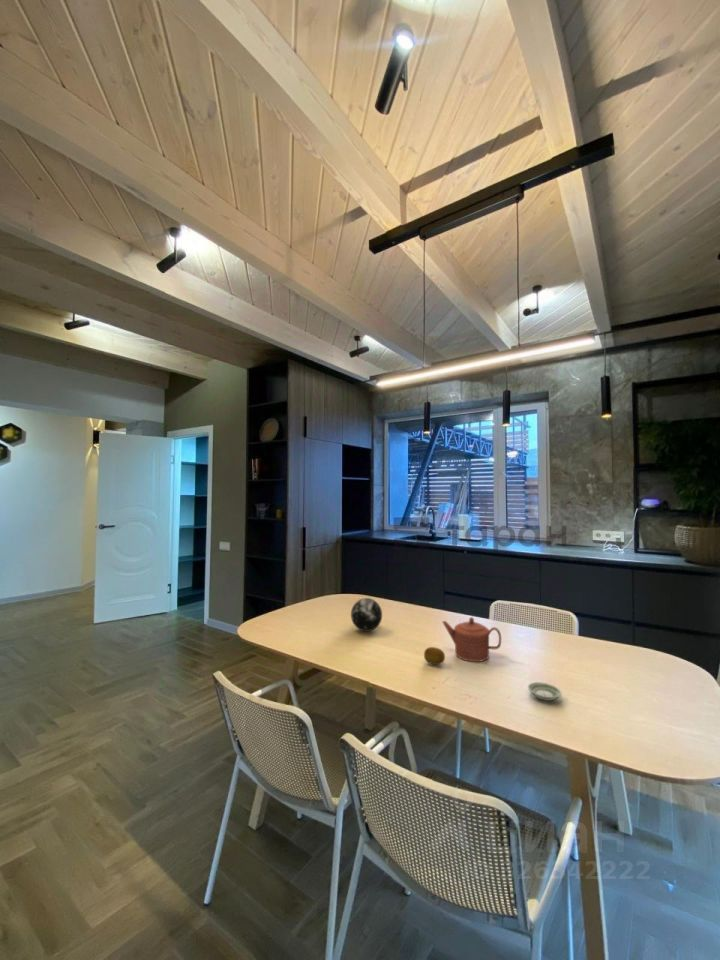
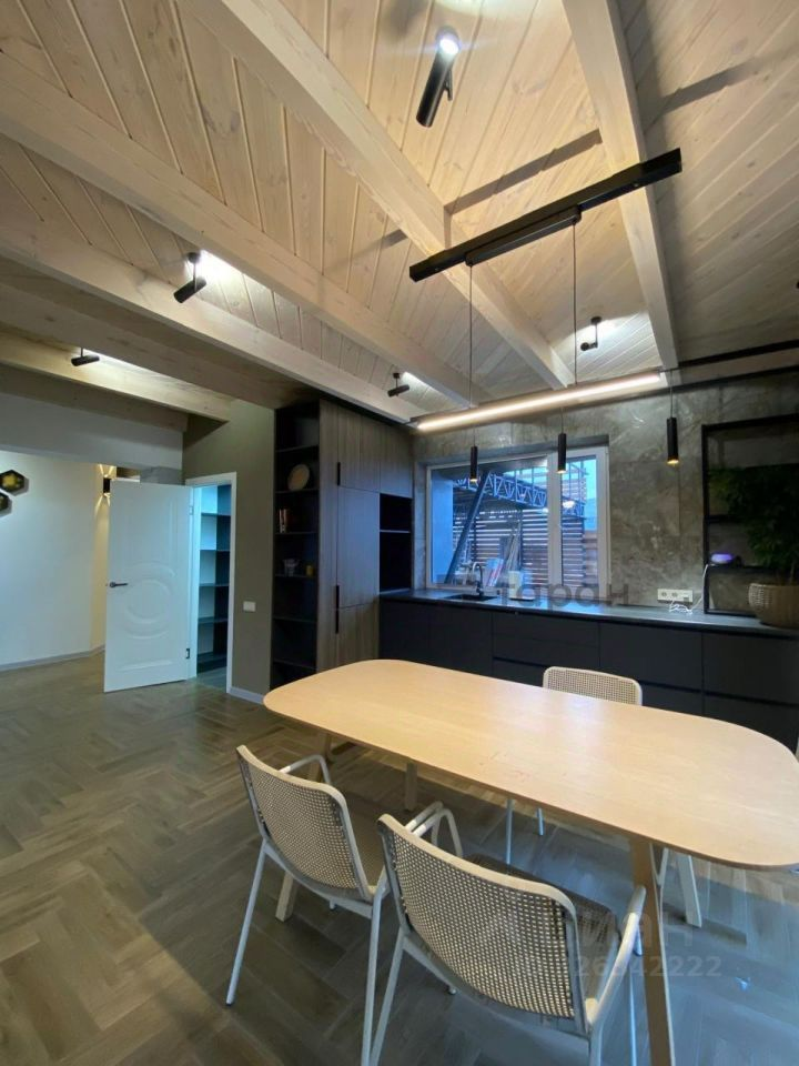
- fruit (434, 655)
- teapot (471, 636)
- decorative orb (366, 614)
- saucer (544, 692)
